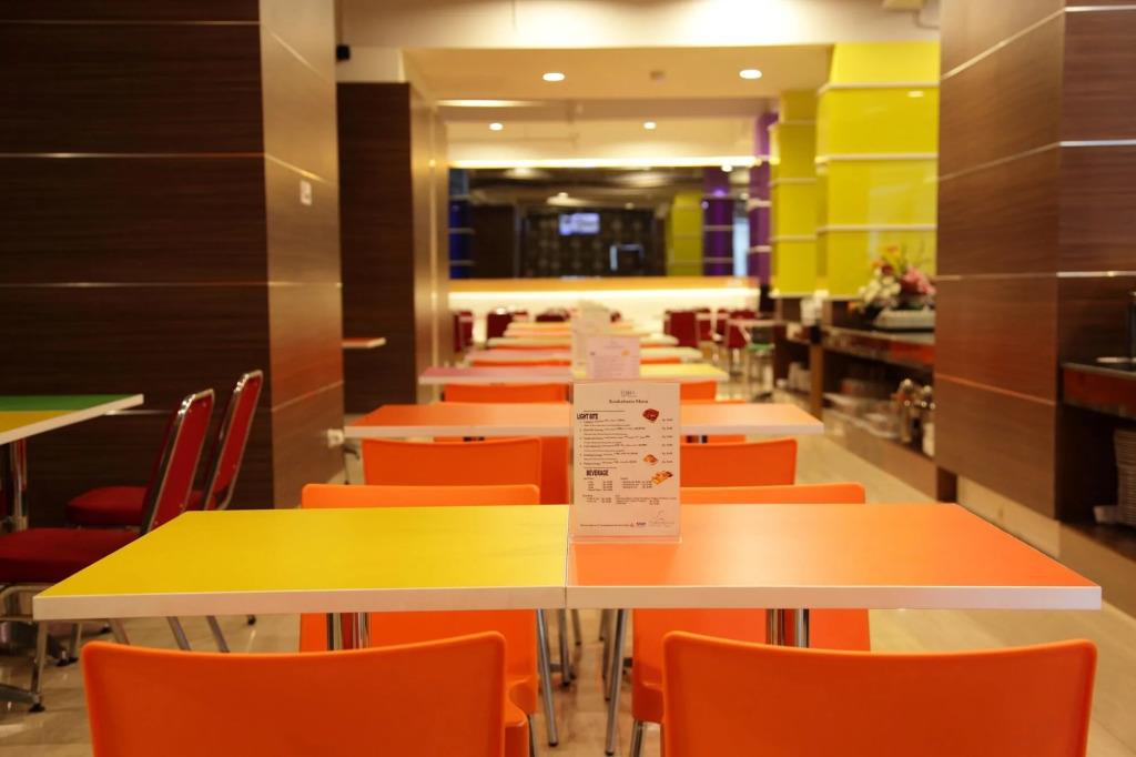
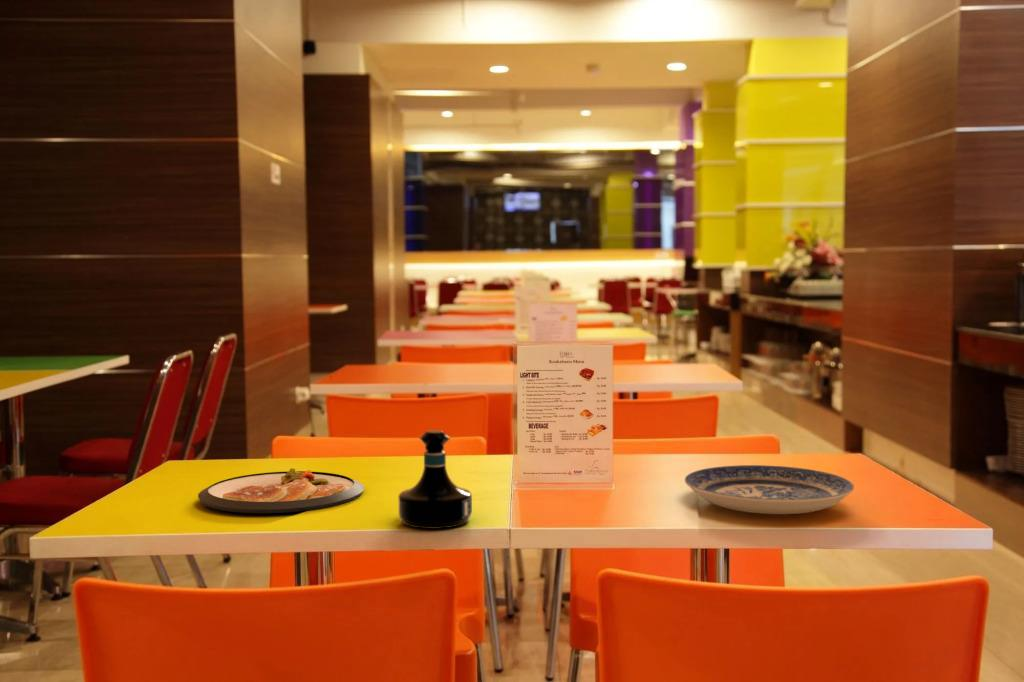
+ dish (282, 487)
+ plate (767, 493)
+ tequila bottle (435, 476)
